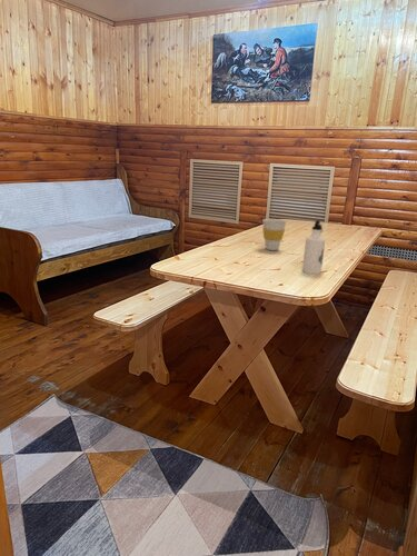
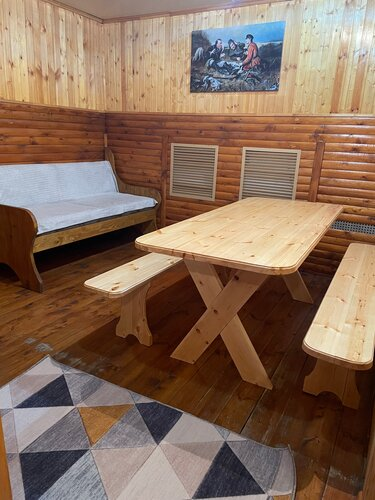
- water bottle (316, 245)
- cup (272, 235)
